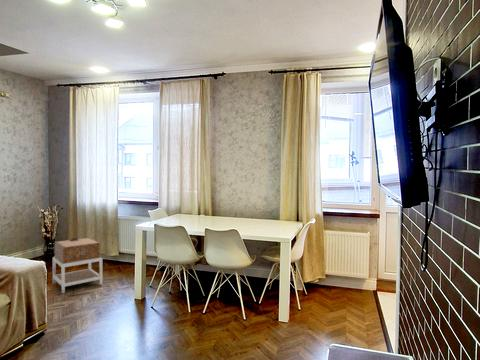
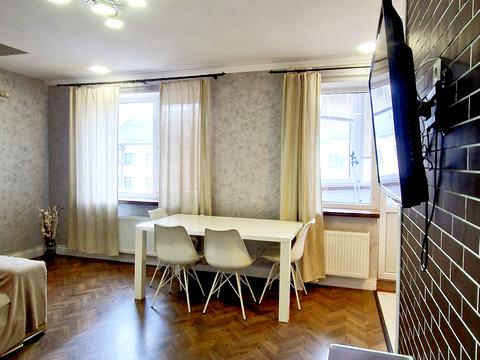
- nightstand (77, 262)
